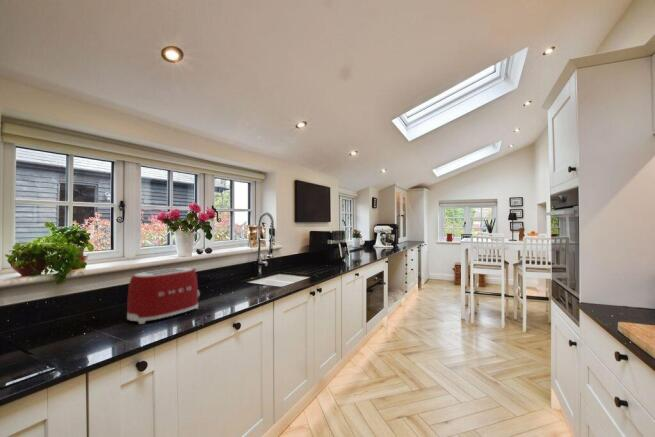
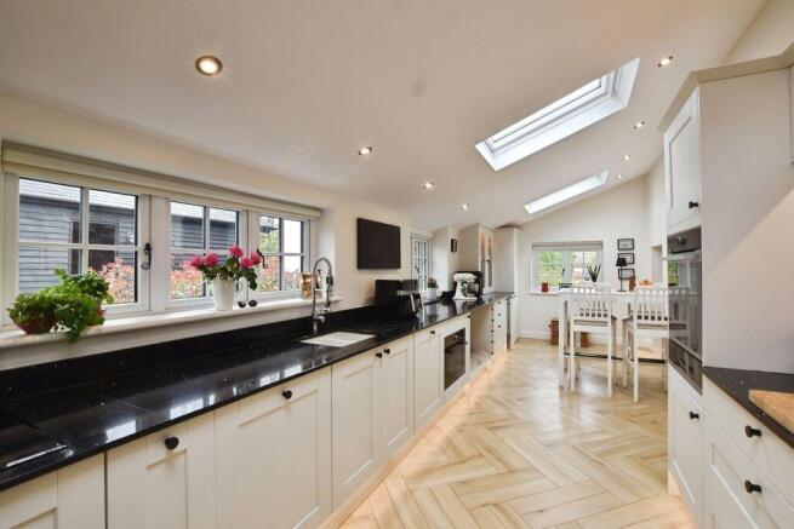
- toaster (166, 292)
